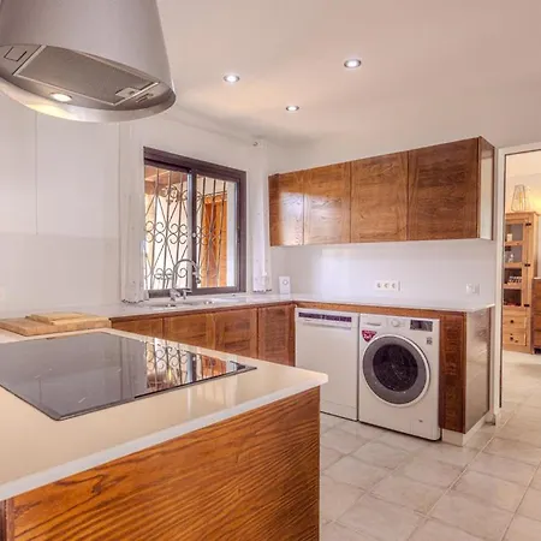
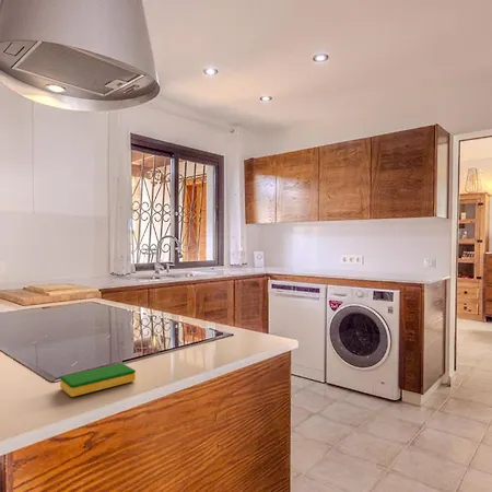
+ dish sponge (98, 378)
